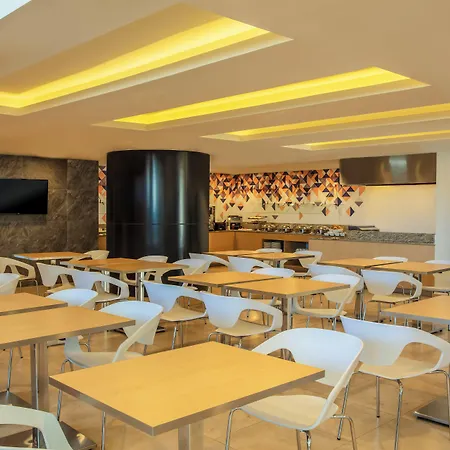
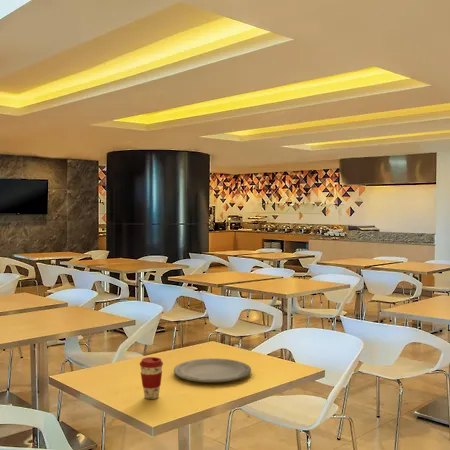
+ coffee cup (151, 378)
+ plate (212, 371)
